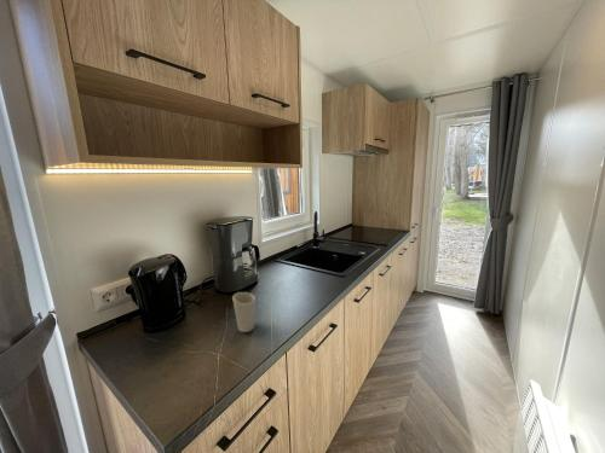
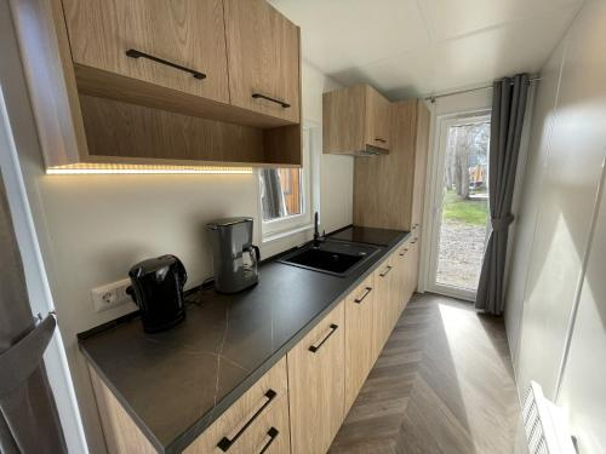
- cup (244, 312)
